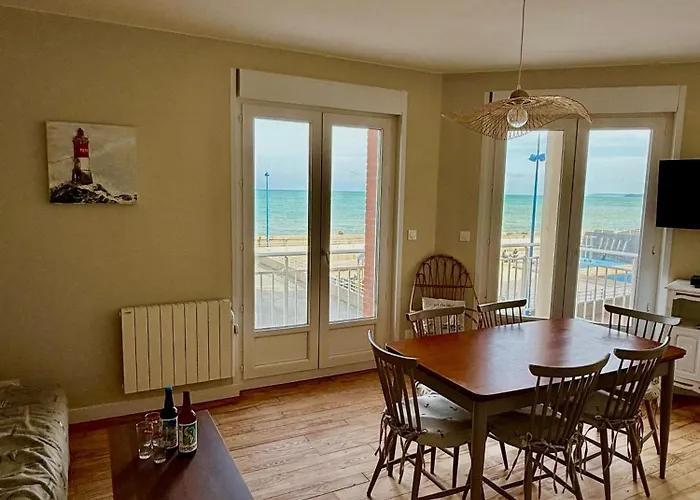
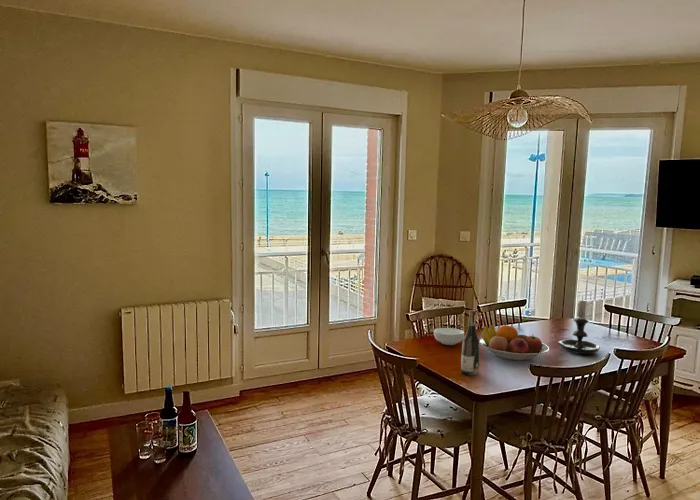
+ cereal bowl (448, 337)
+ fruit bowl (513, 341)
+ wine bottle (471, 341)
+ candle holder (580, 323)
